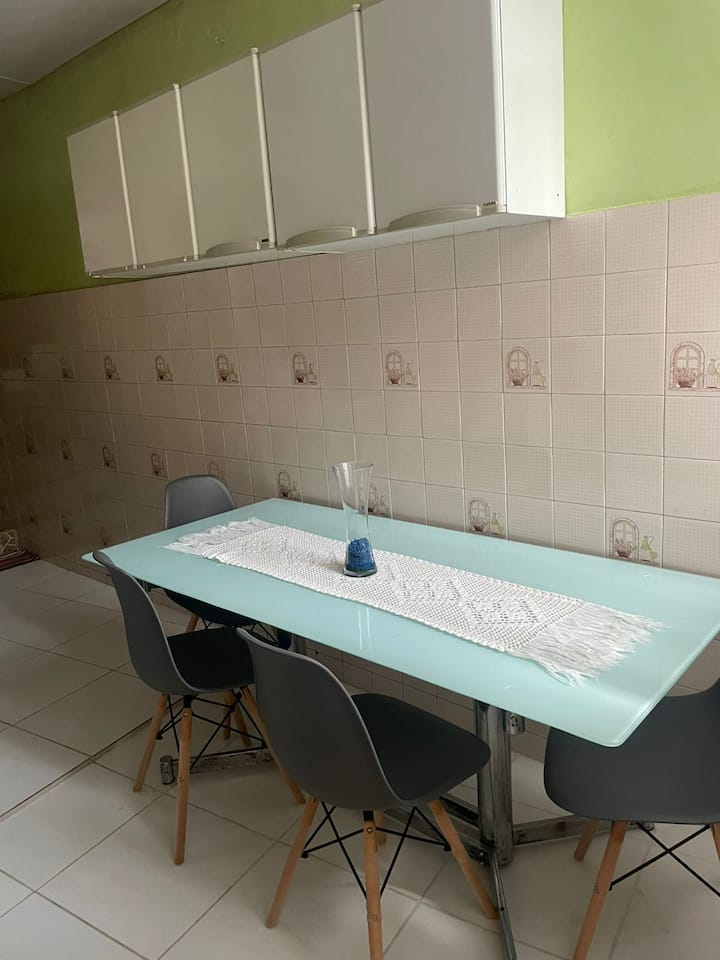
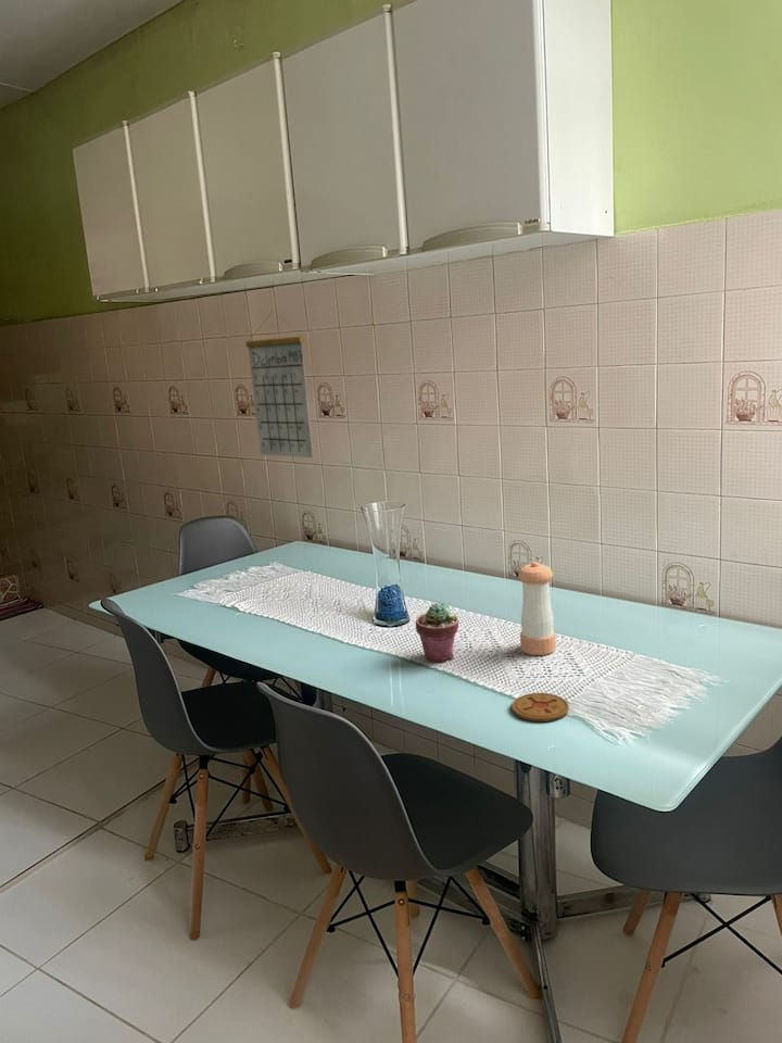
+ pepper shaker (537, 605)
+ coaster (540, 706)
+ calendar (278, 384)
+ potted succulent (437, 630)
